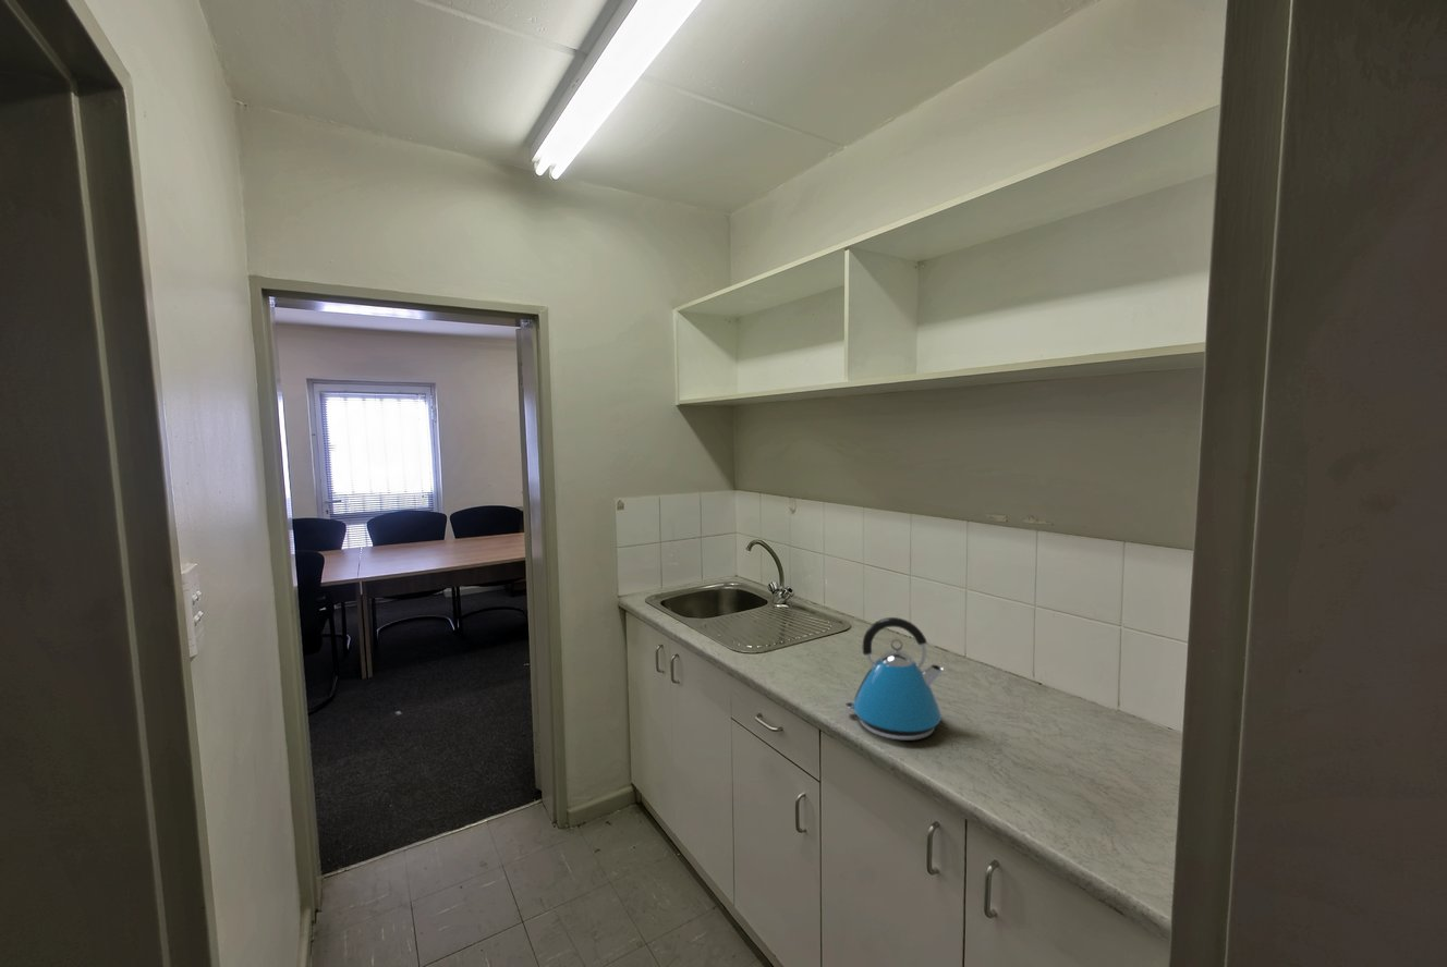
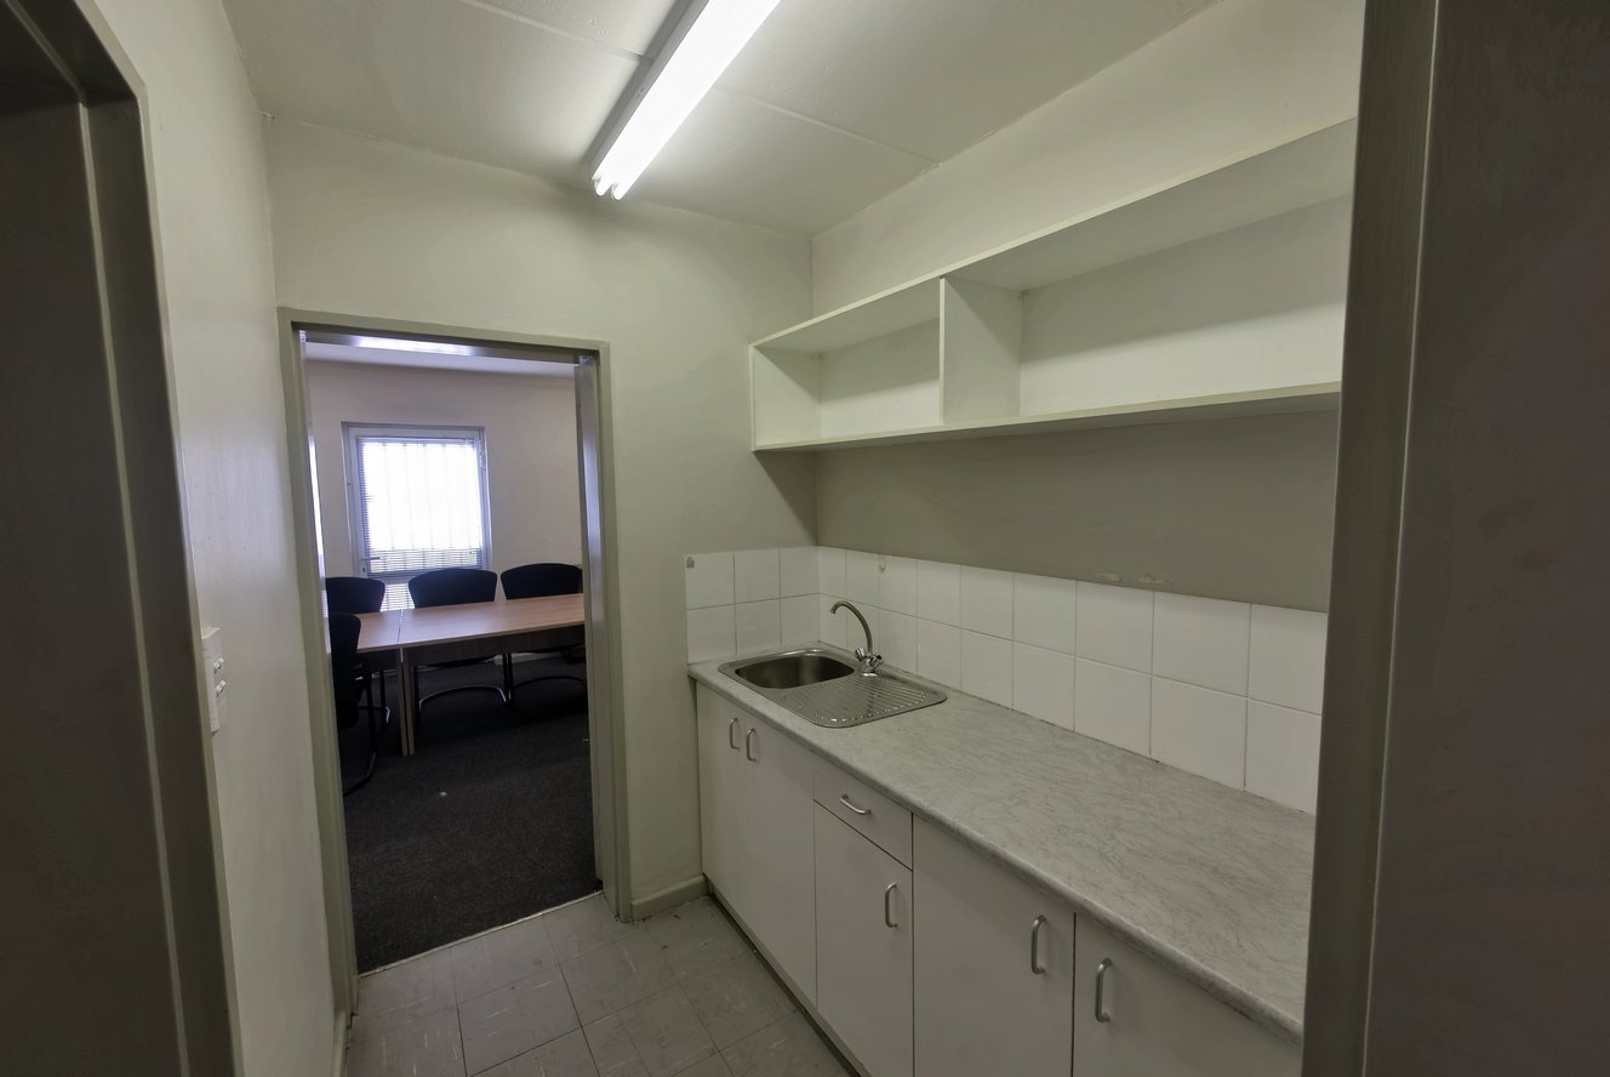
- kettle (893, 670)
